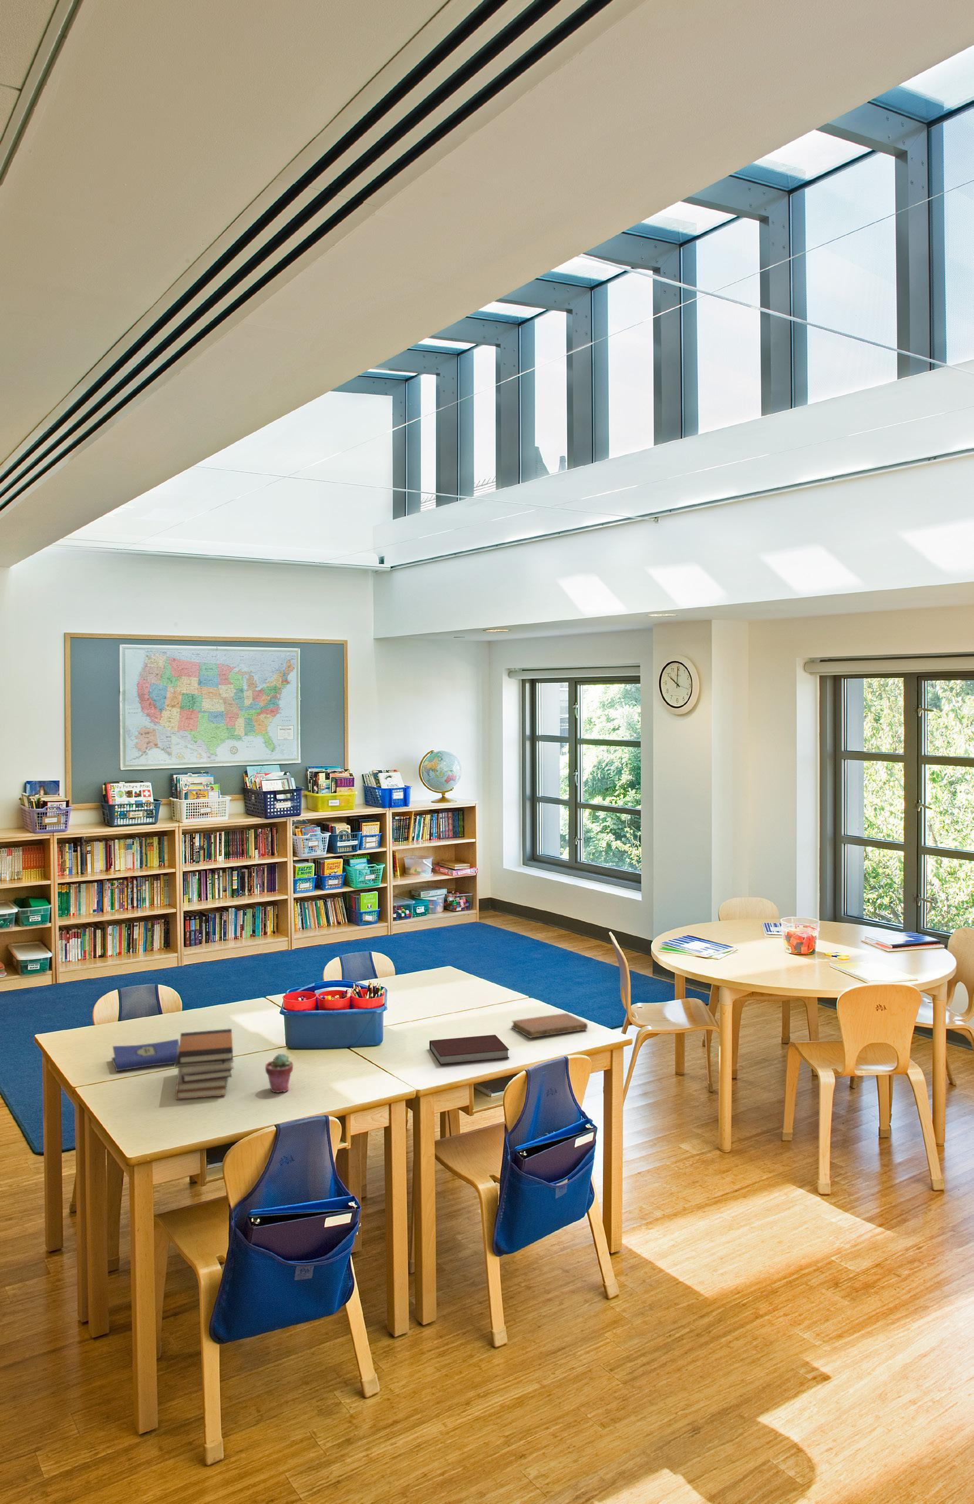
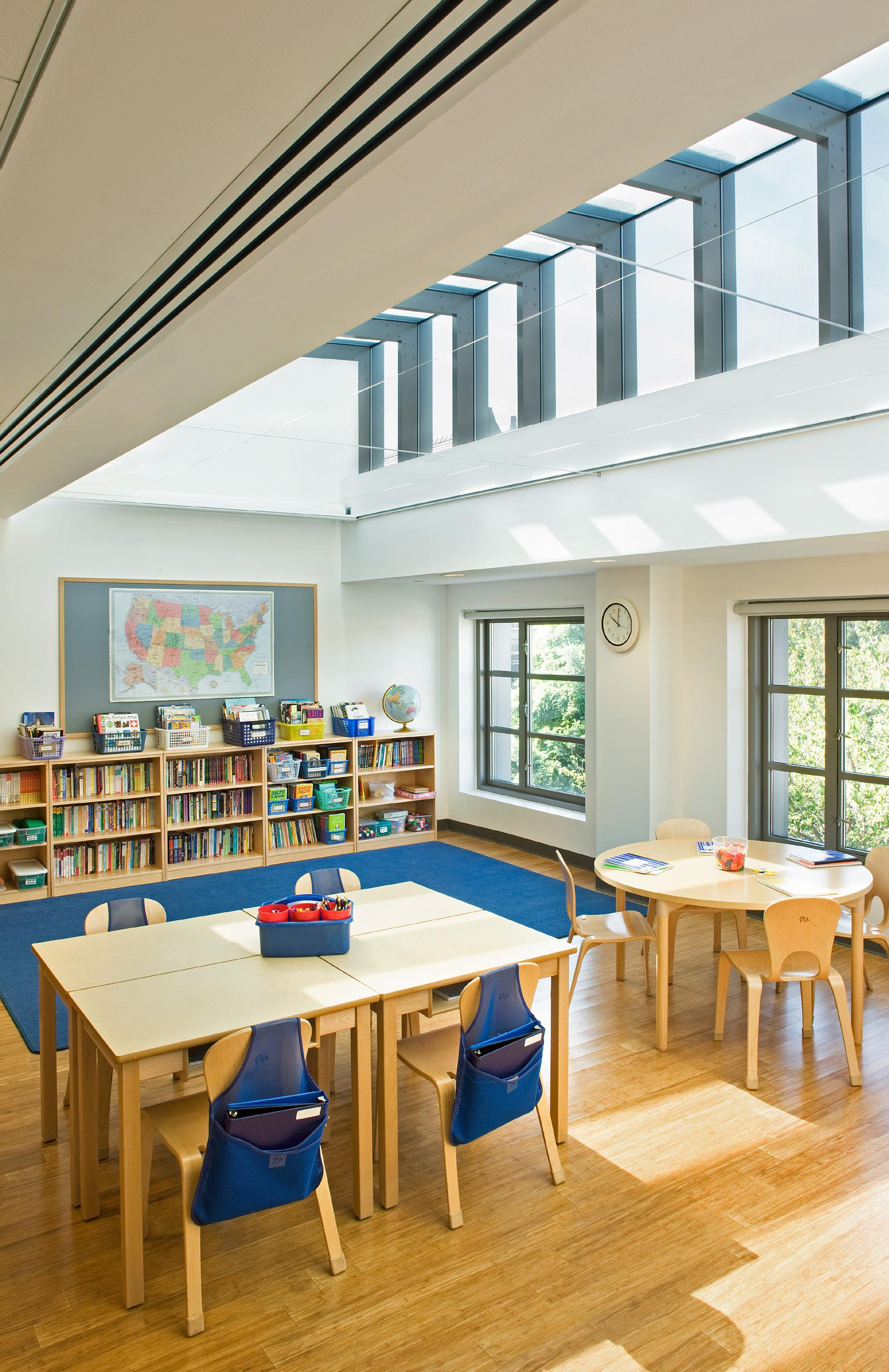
- hardcover book (147, 1055)
- potted succulent (279, 1071)
- book stack (204, 1062)
- notebook (469, 1049)
- notebook (549, 1025)
